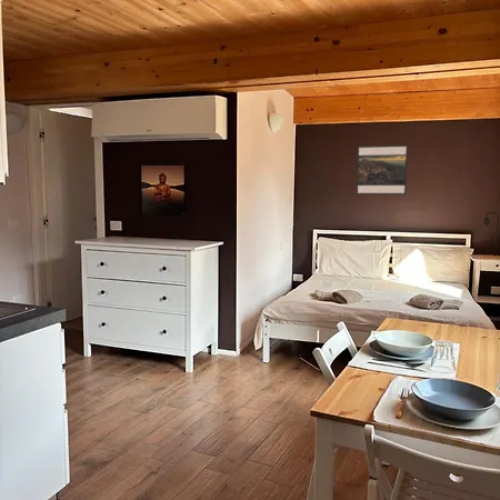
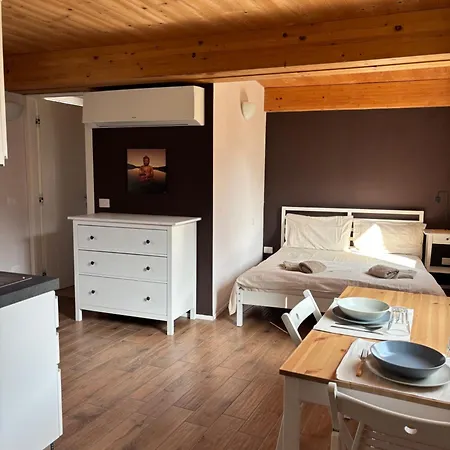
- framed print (381, 170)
